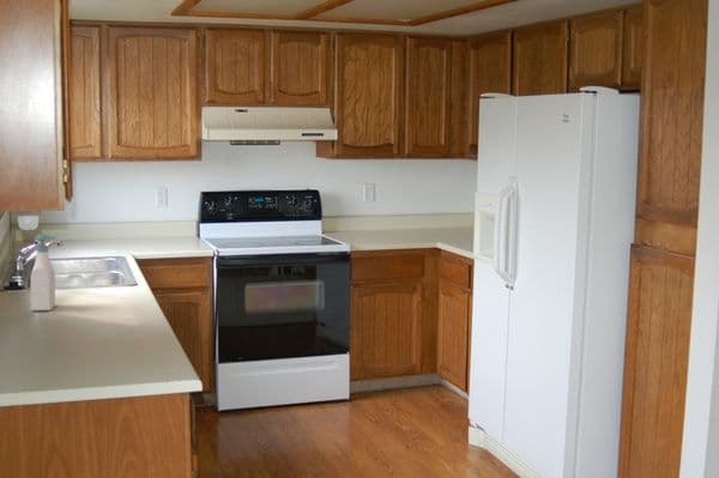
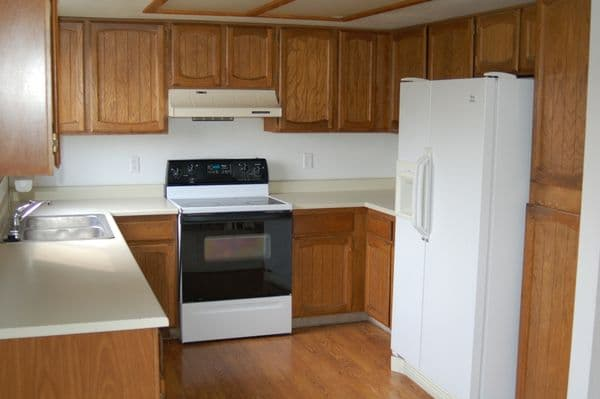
- soap bottle (44, 271)
